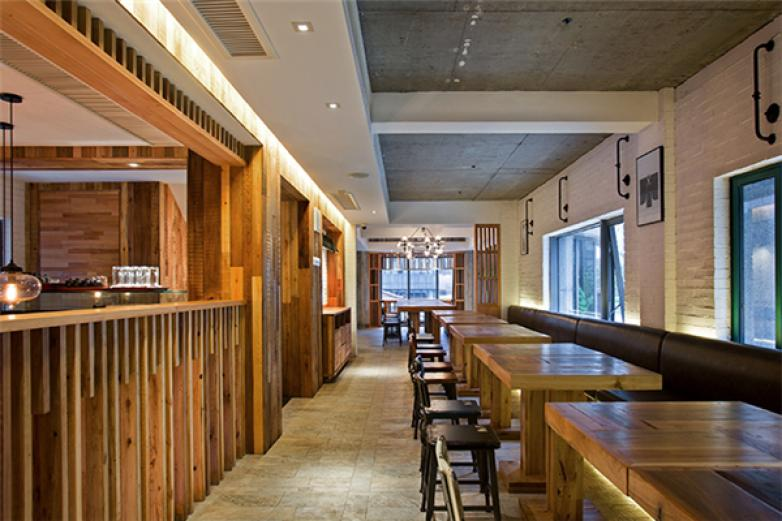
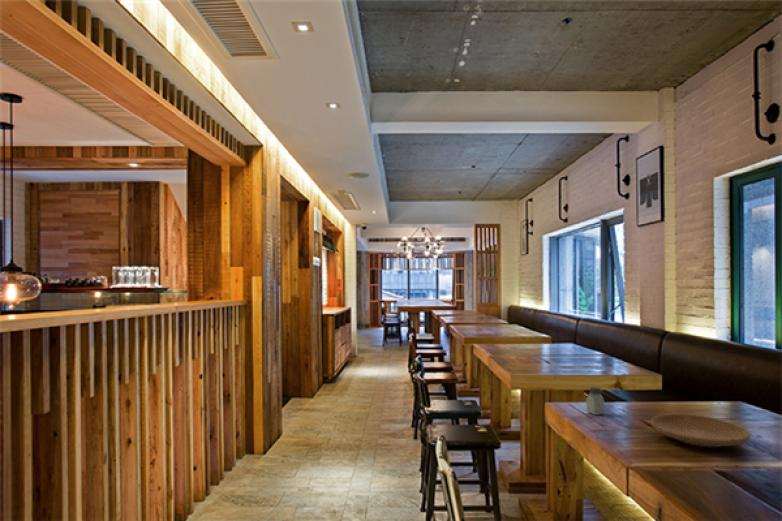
+ saltshaker (595, 400)
+ plate (698, 432)
